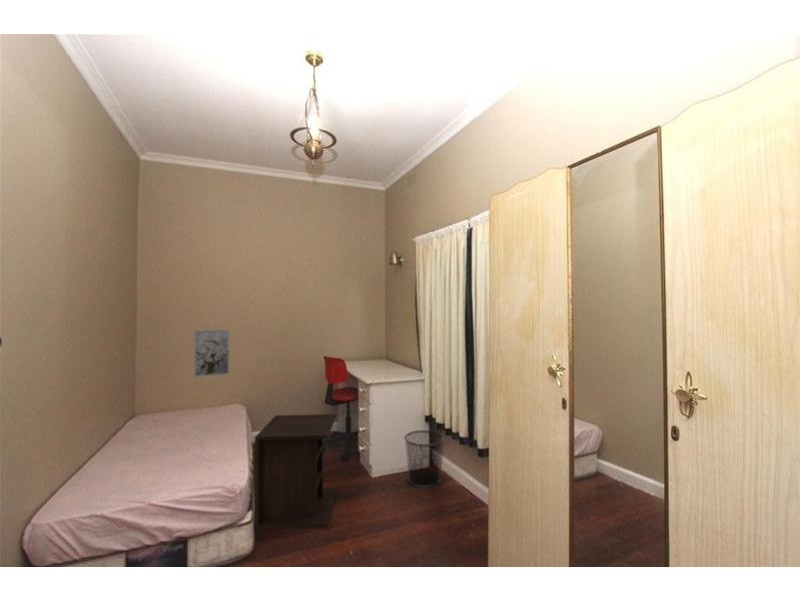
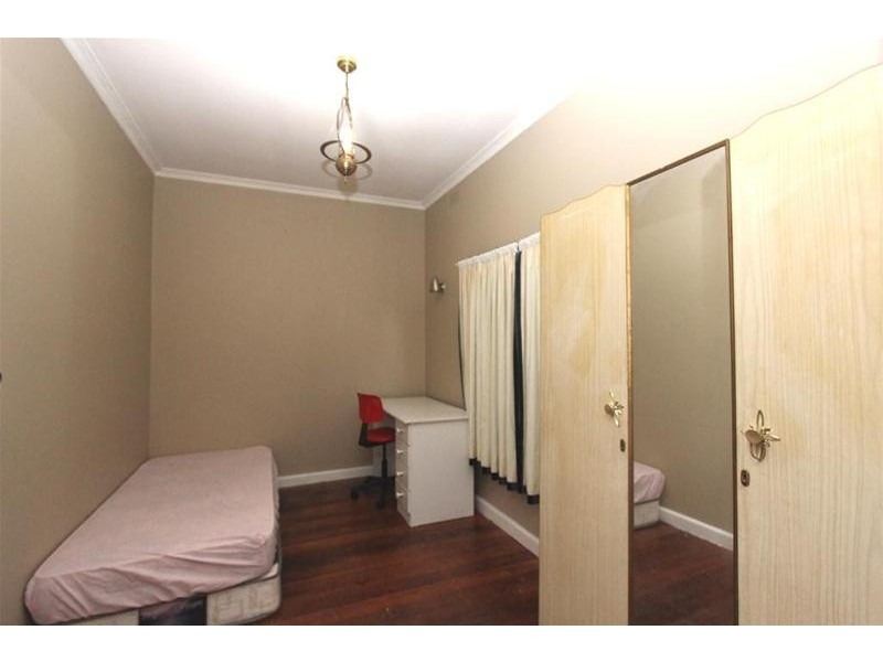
- waste bin (424, 458)
- wall art (212, 352)
- nightstand (299, 466)
